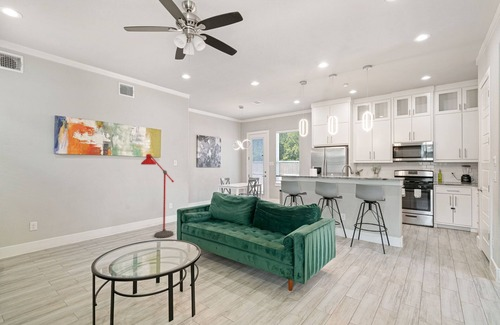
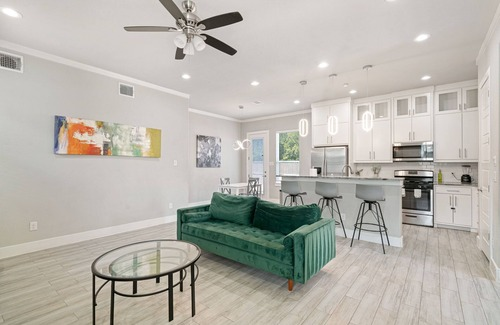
- floor lamp (164, 193)
